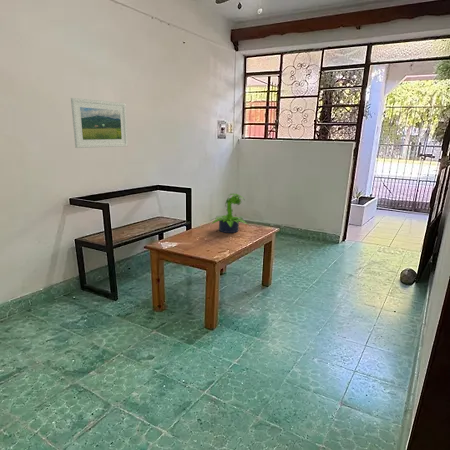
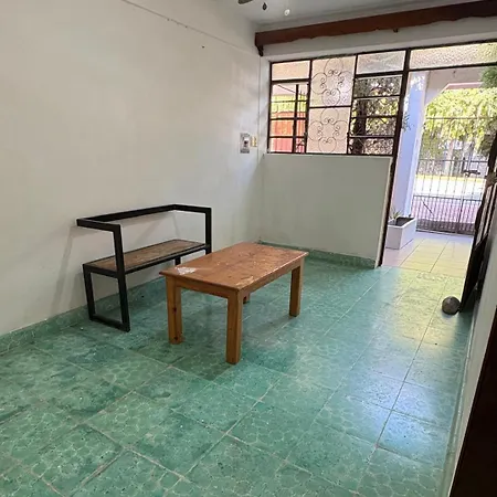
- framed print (101, 124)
- potted plant (229, 212)
